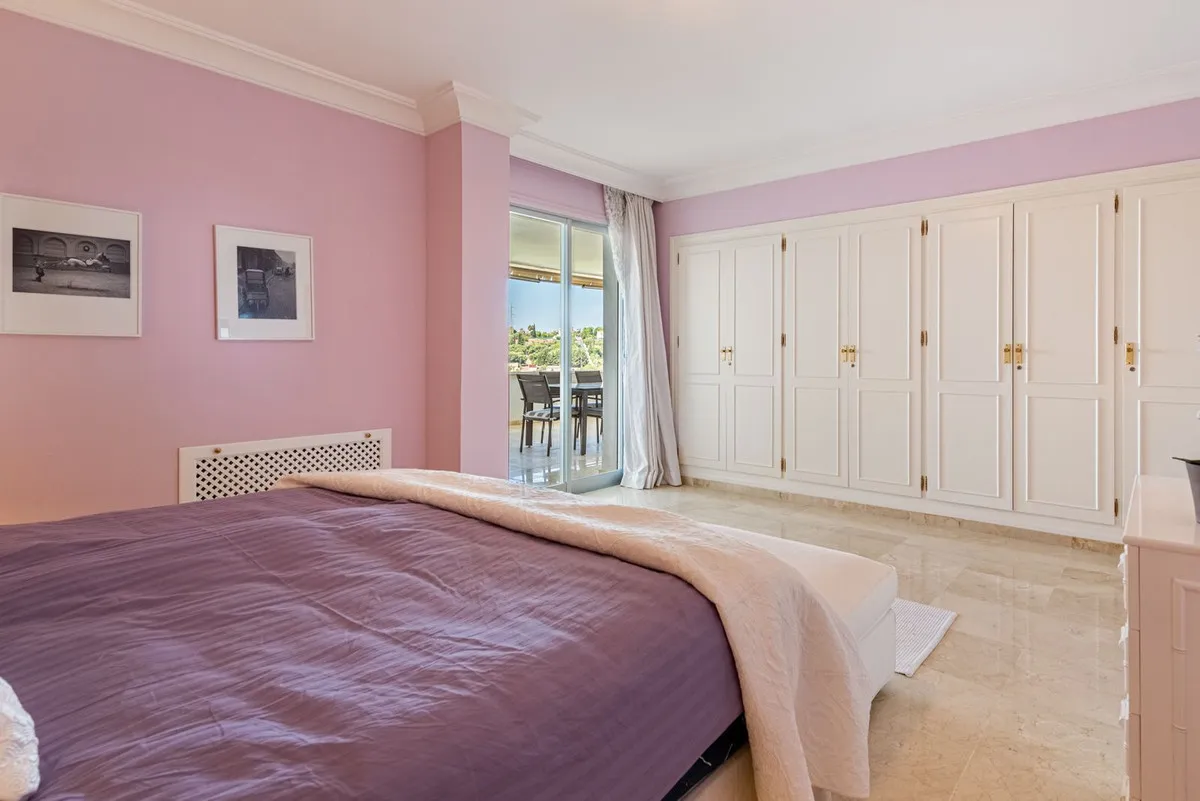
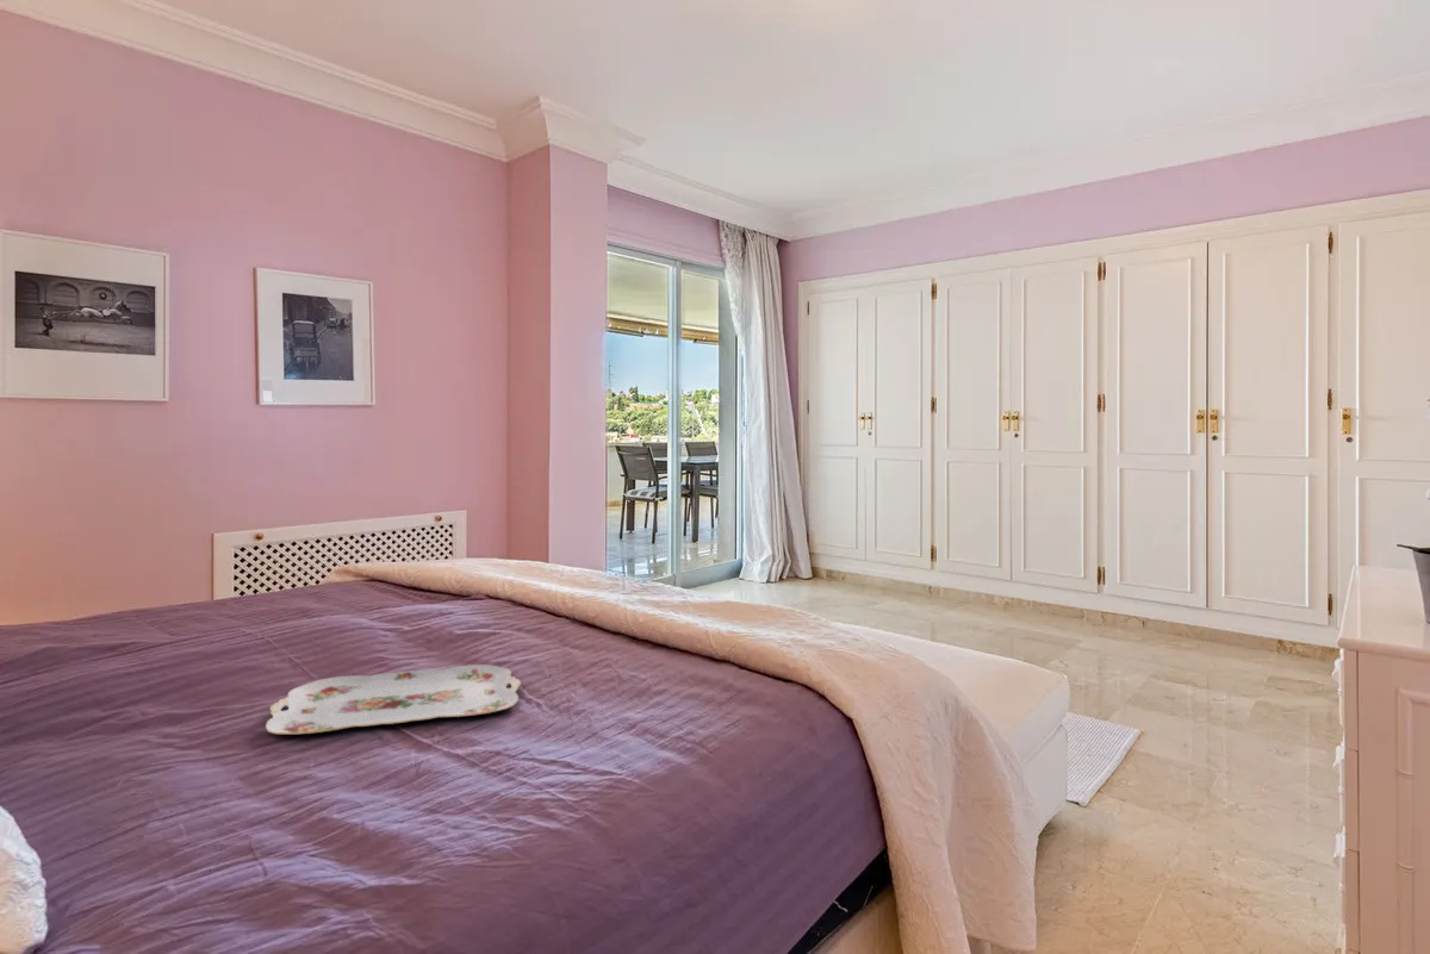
+ serving tray (402, 697)
